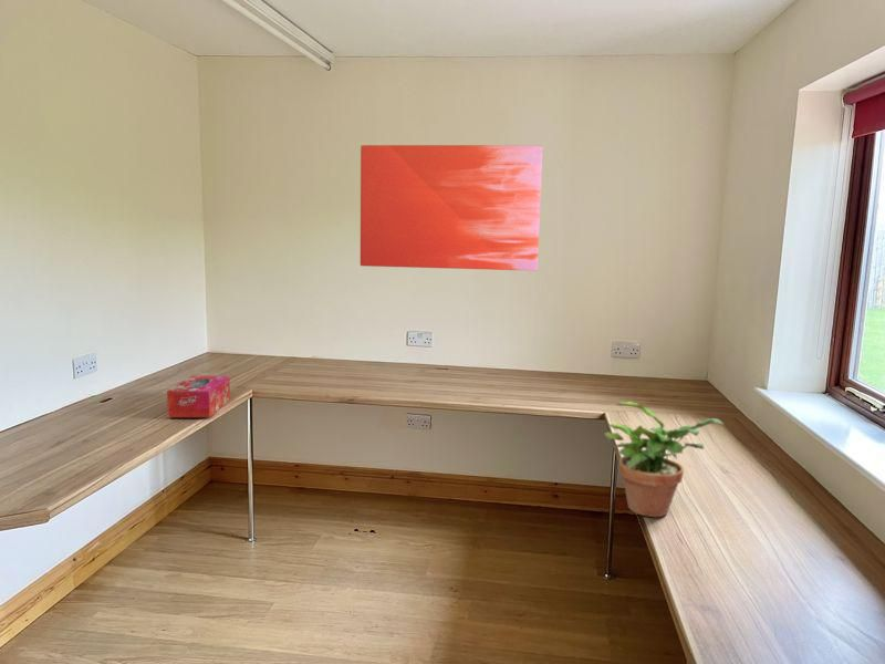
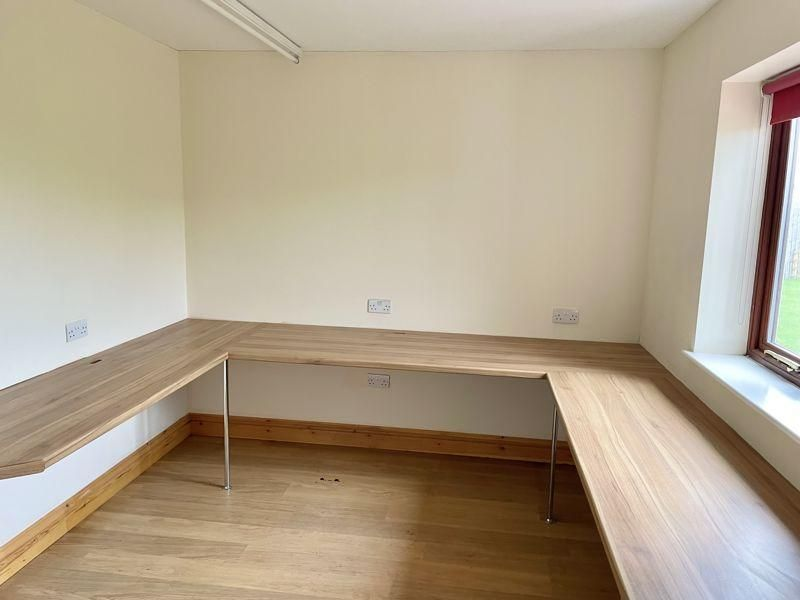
- tissue box (200, 395)
- potted plant (663, 456)
- wall art (448, 207)
